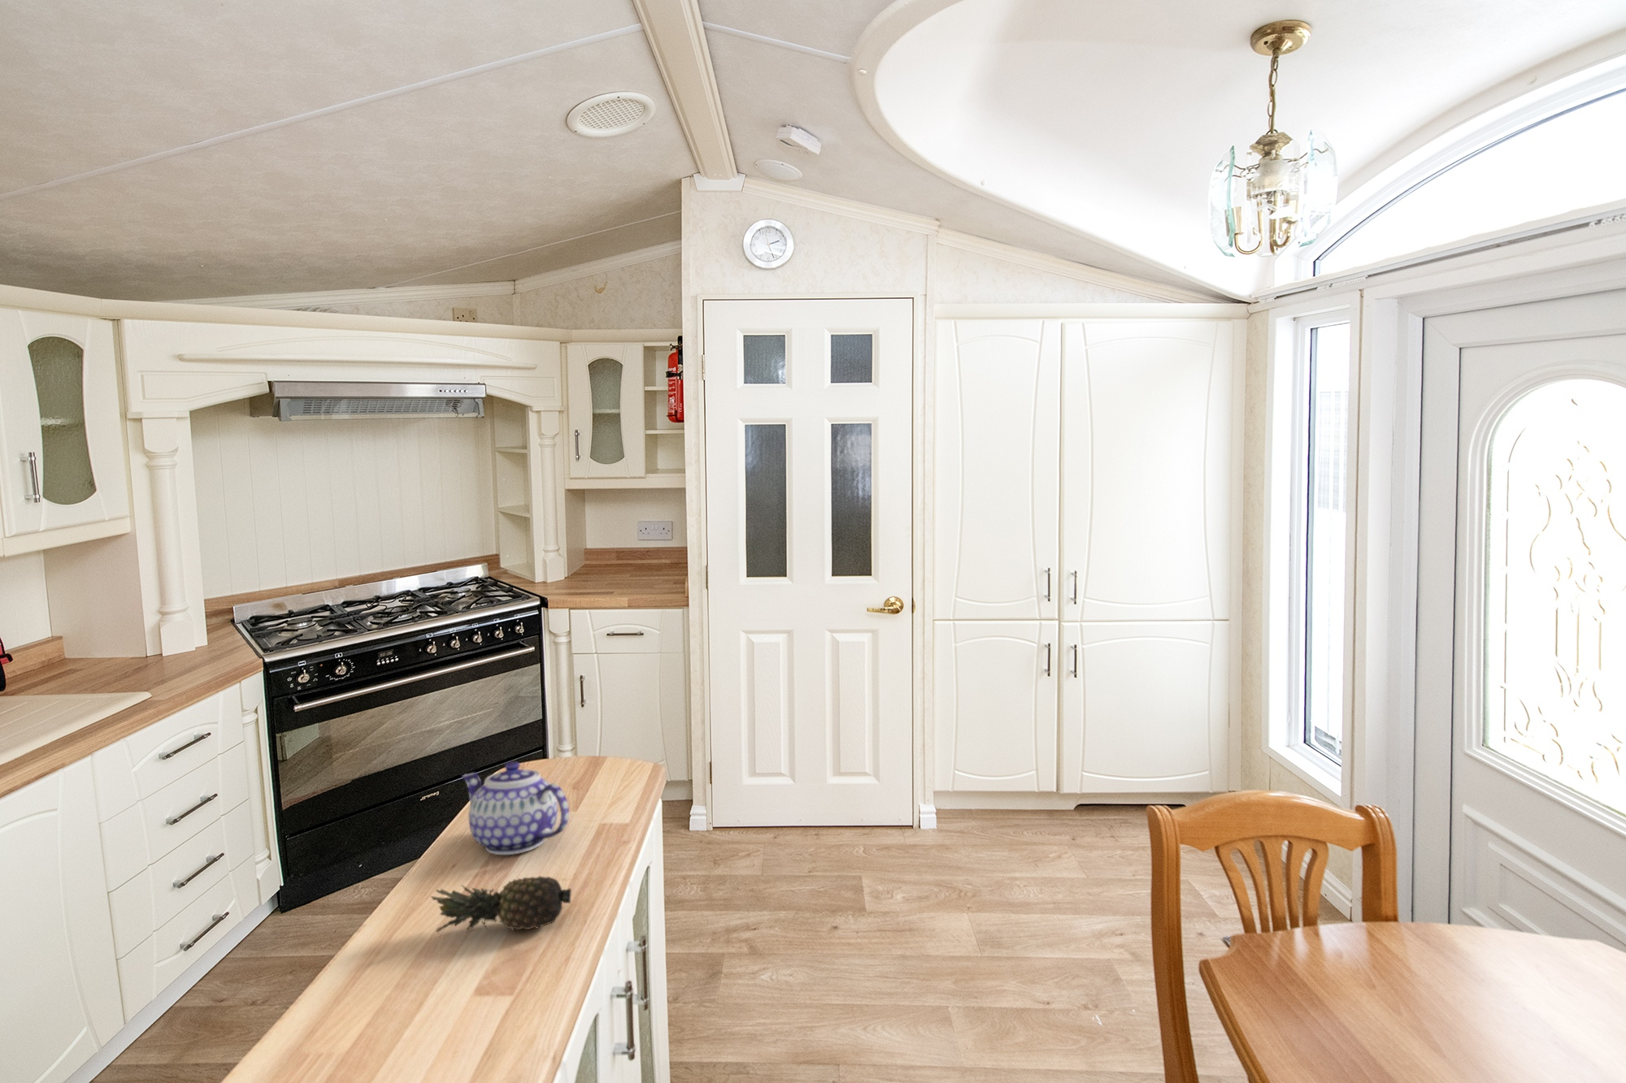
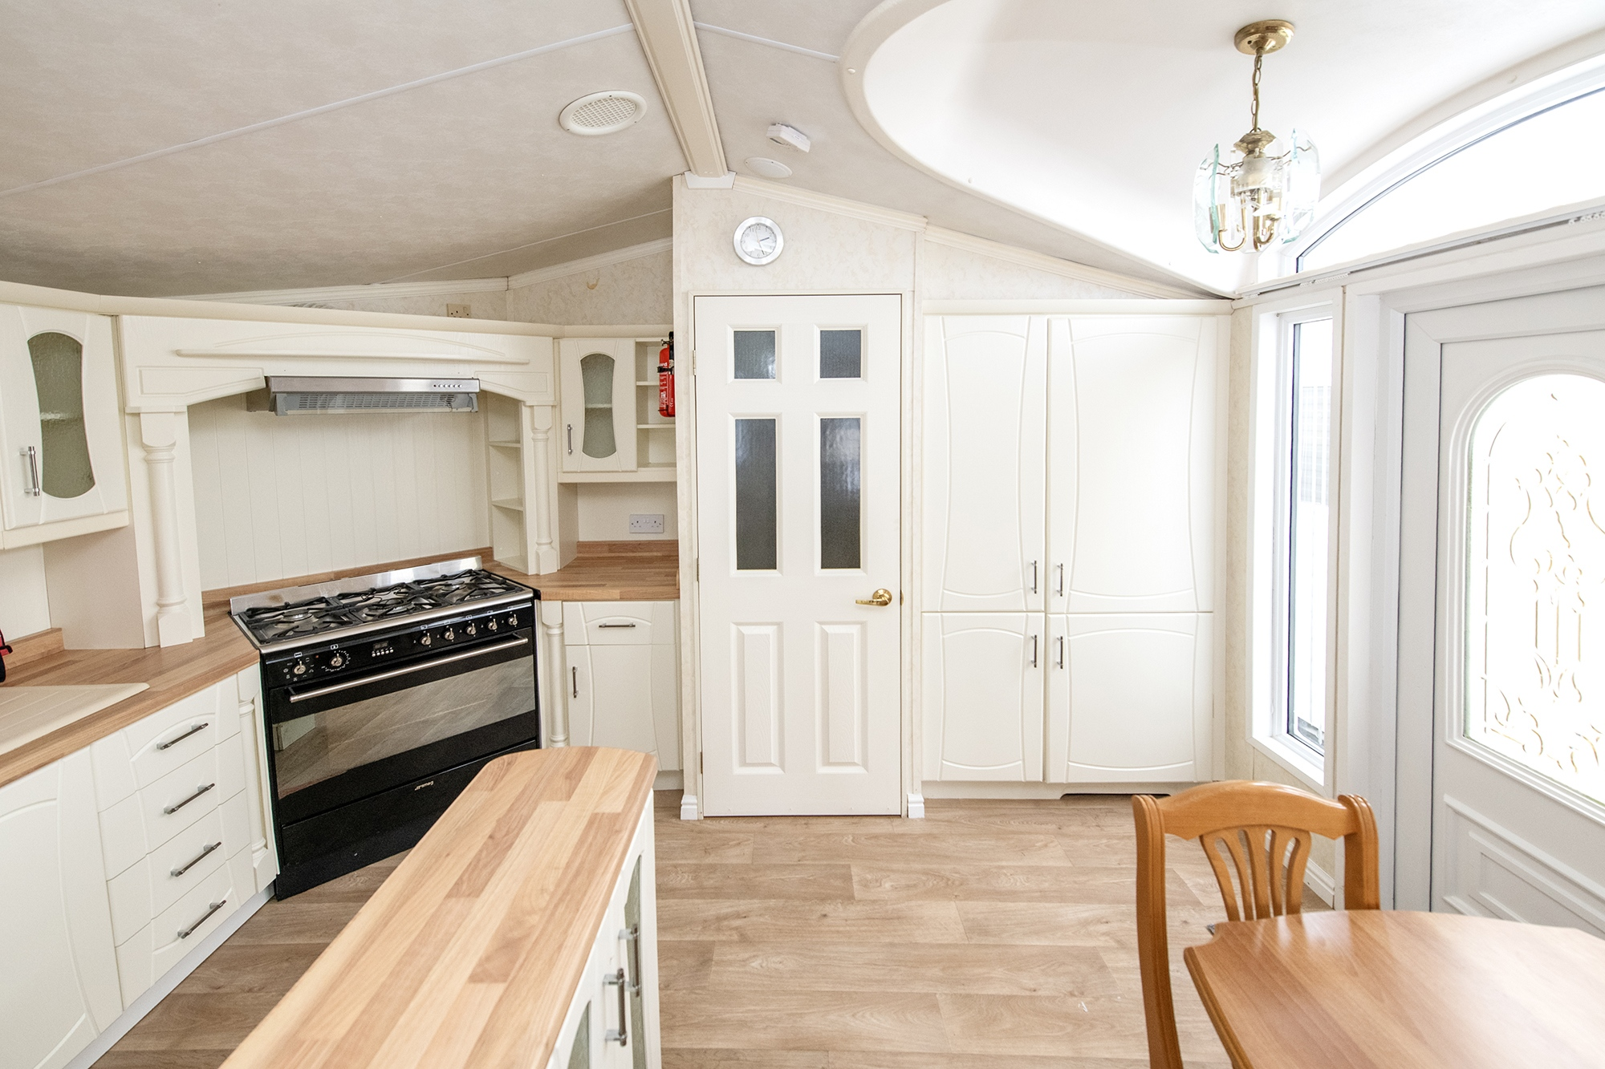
- fruit (500, 904)
- teapot (513, 803)
